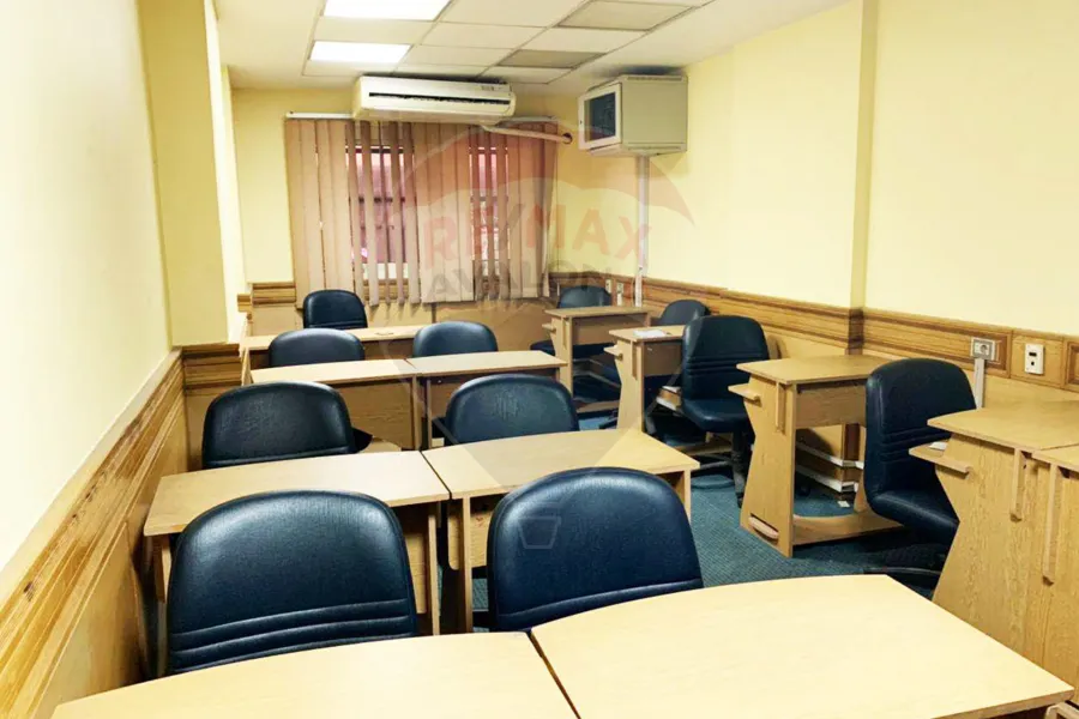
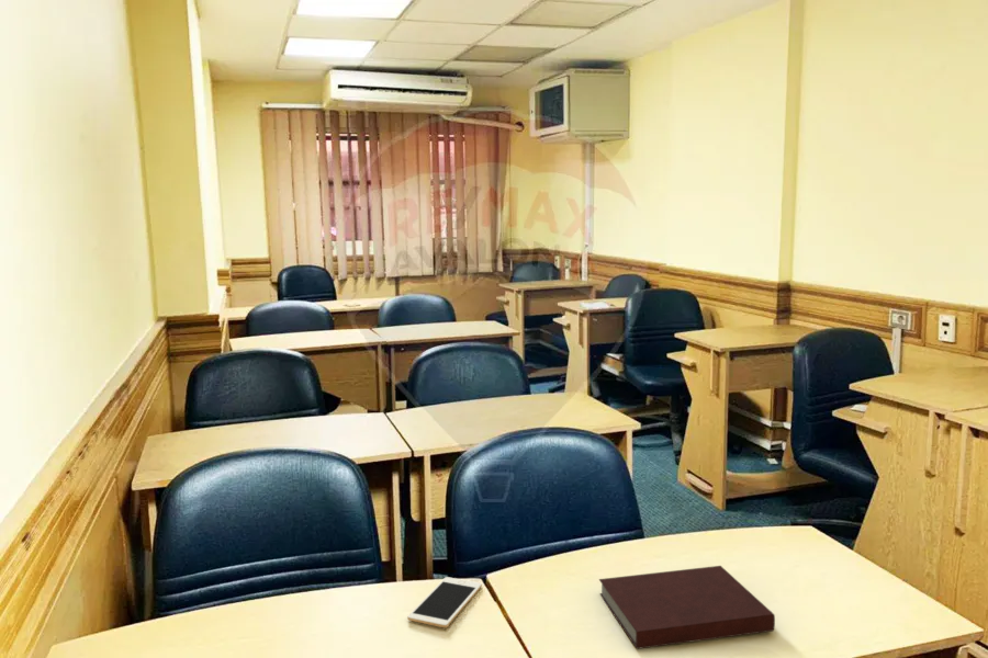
+ notebook (682, 603)
+ cell phone (446, 600)
